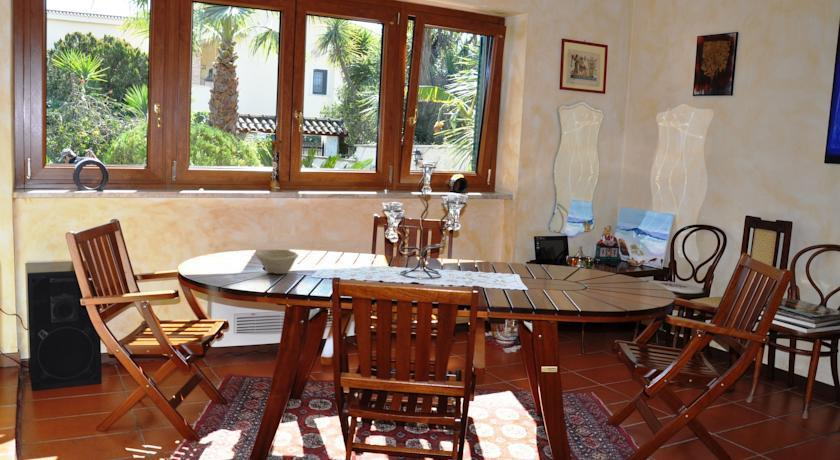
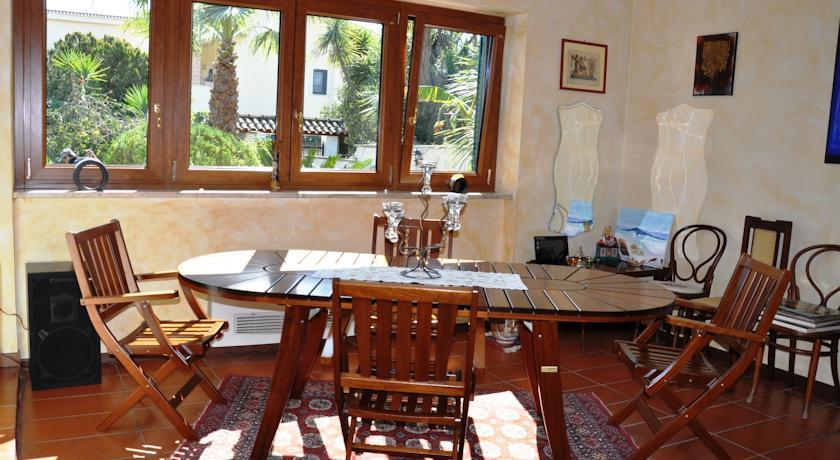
- bowl (276, 262)
